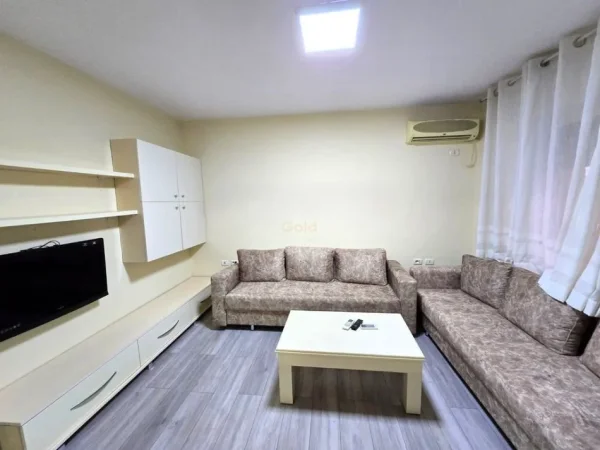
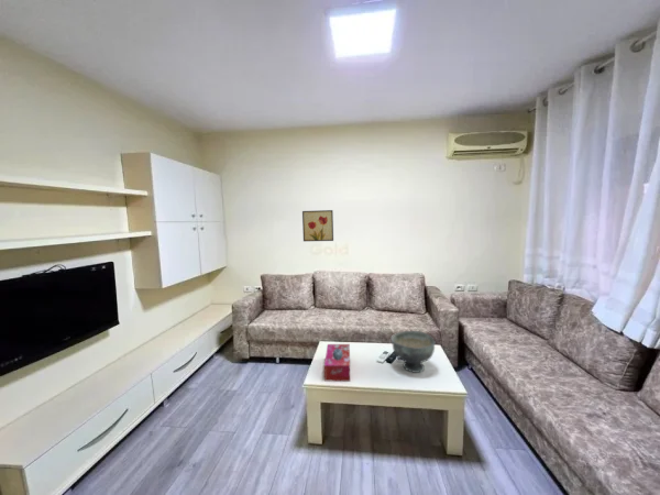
+ decorative bowl (413, 352)
+ tissue box (338, 361)
+ wall art (318, 226)
